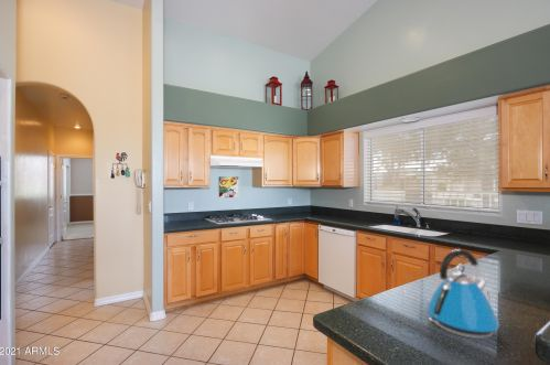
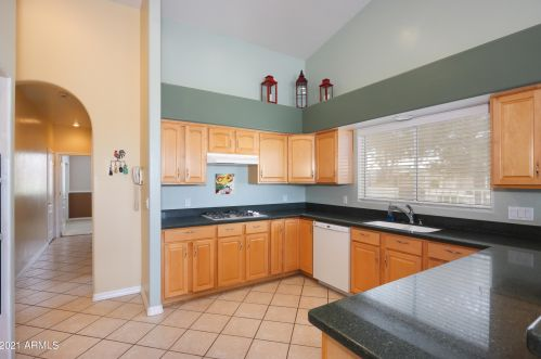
- kettle (459, 287)
